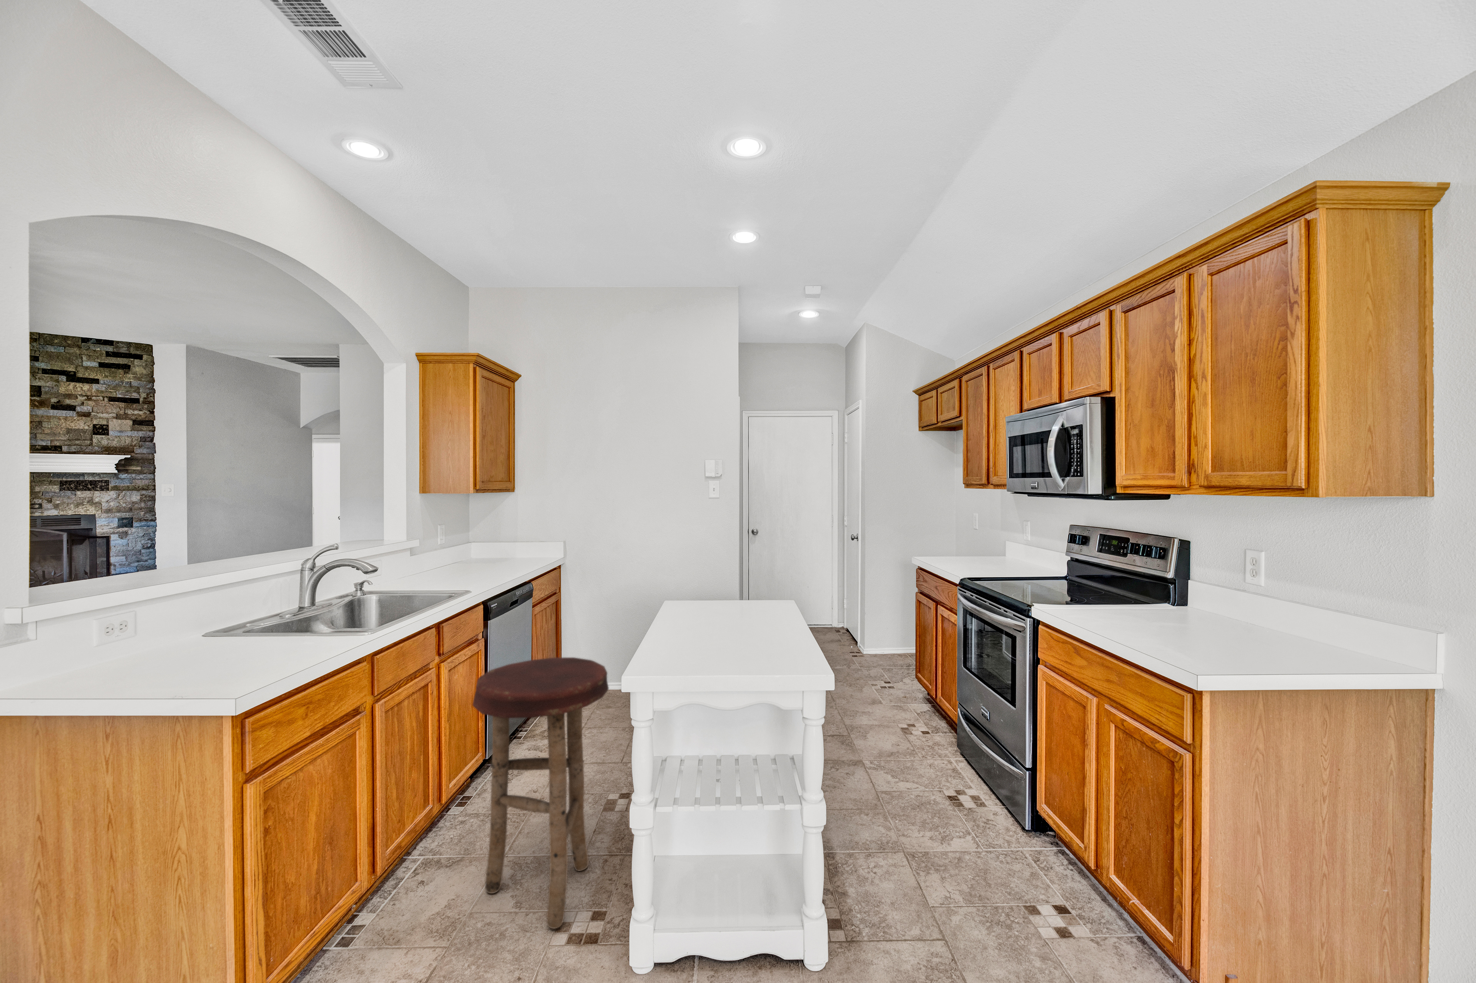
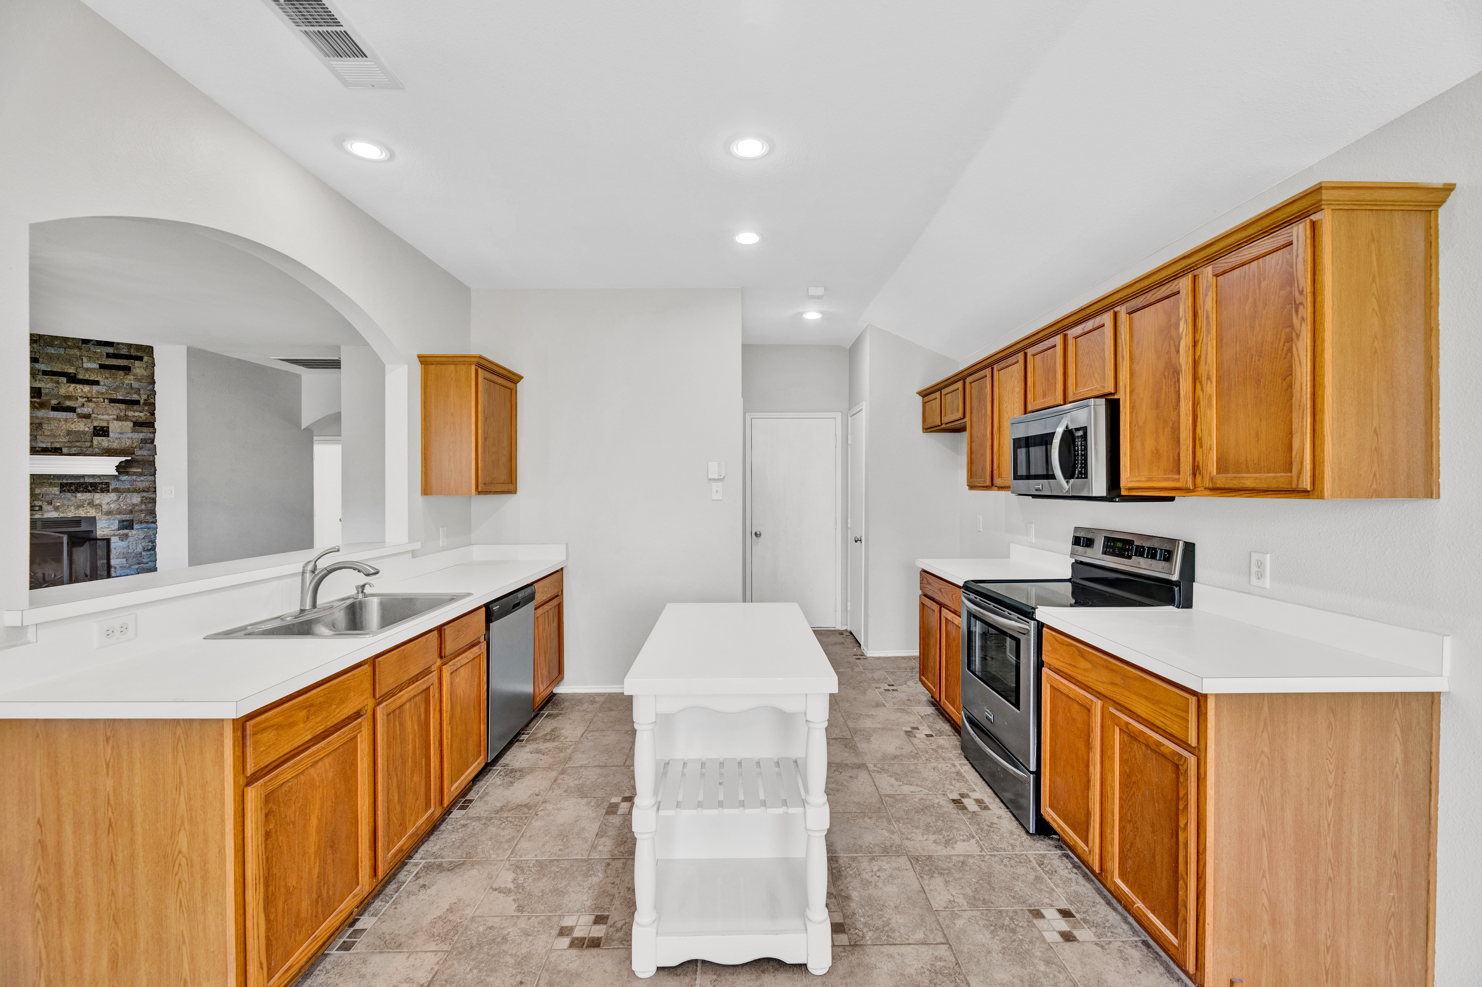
- stool (550, 786)
